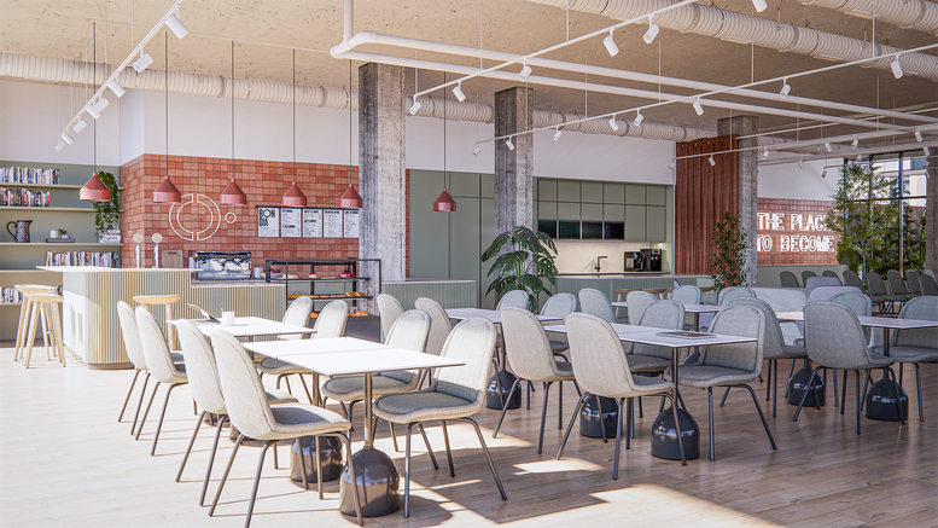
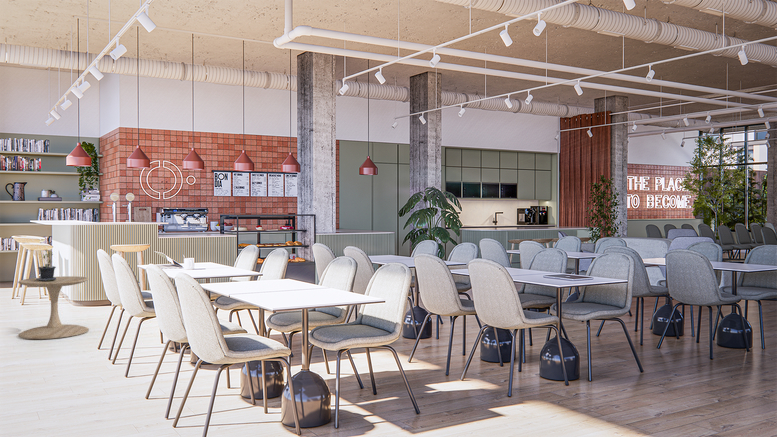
+ side table (54, 306)
+ potted plant (45, 264)
